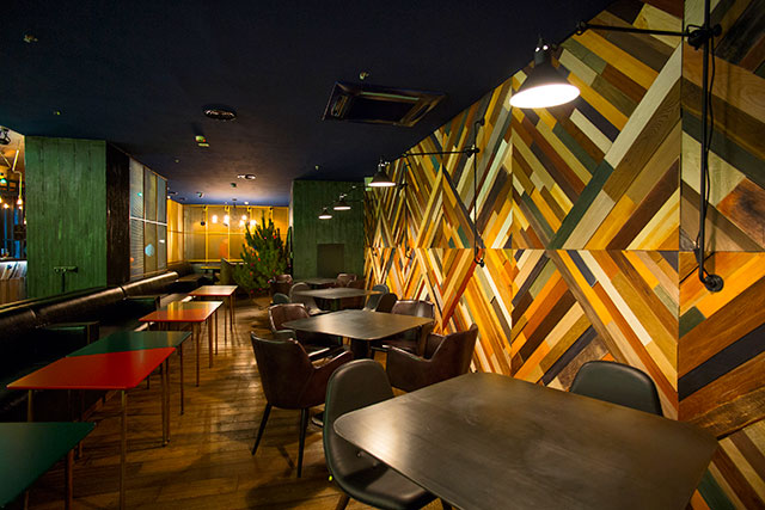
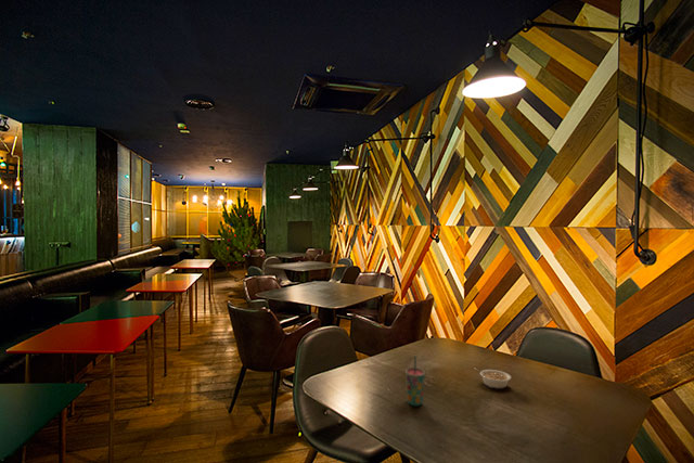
+ cup (414, 378)
+ legume (493, 378)
